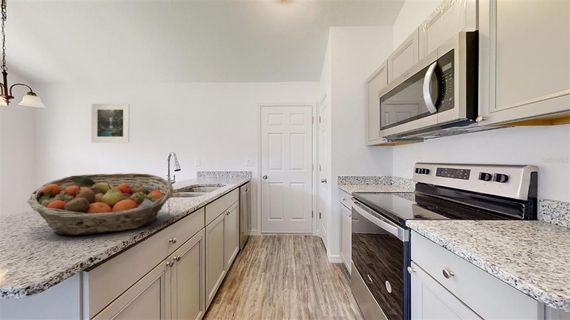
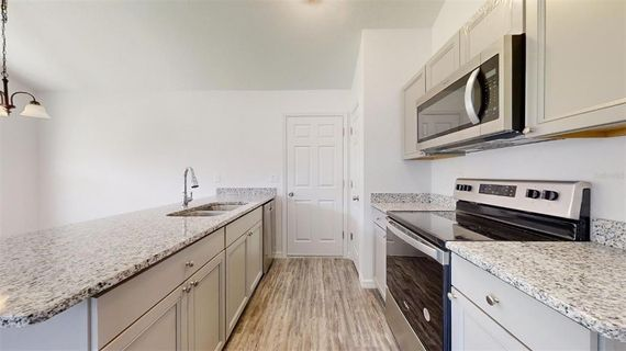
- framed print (110, 123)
- fruit basket (109, 199)
